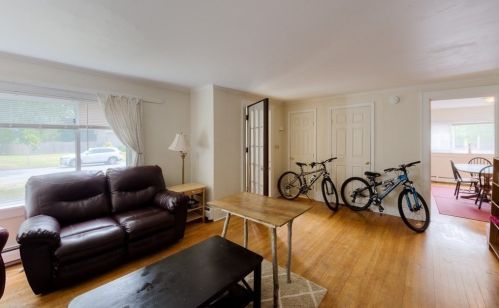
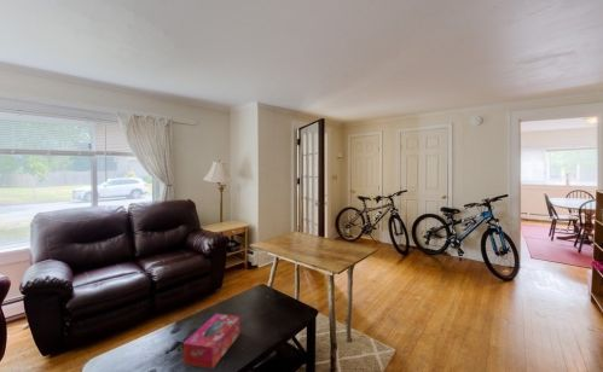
+ tissue box (214, 337)
